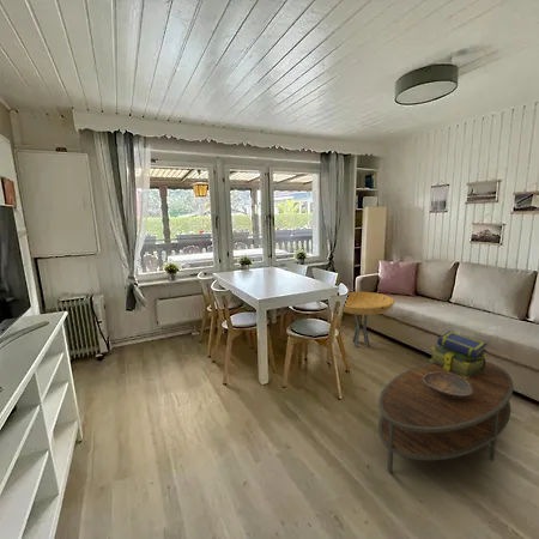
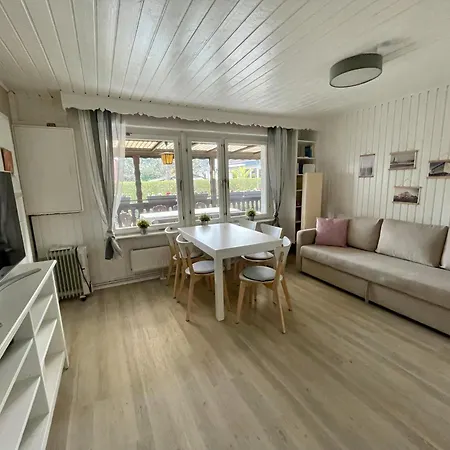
- side table (358, 321)
- stack of books (459, 352)
- decorative bowl (446, 387)
- coffee table (446, 410)
